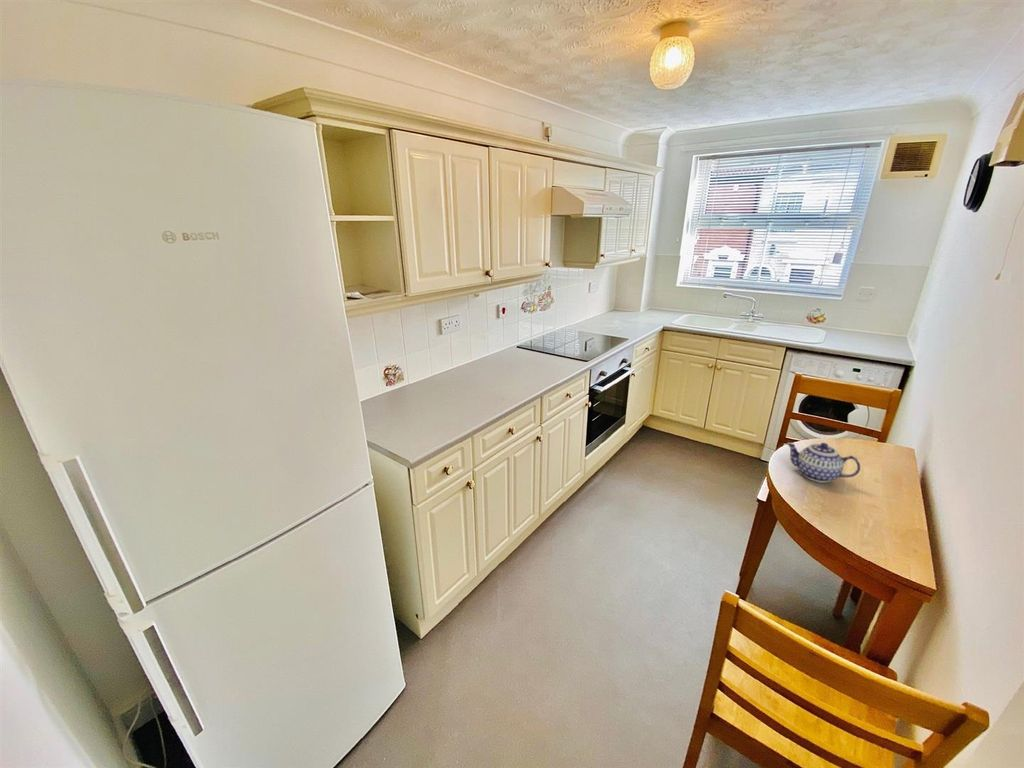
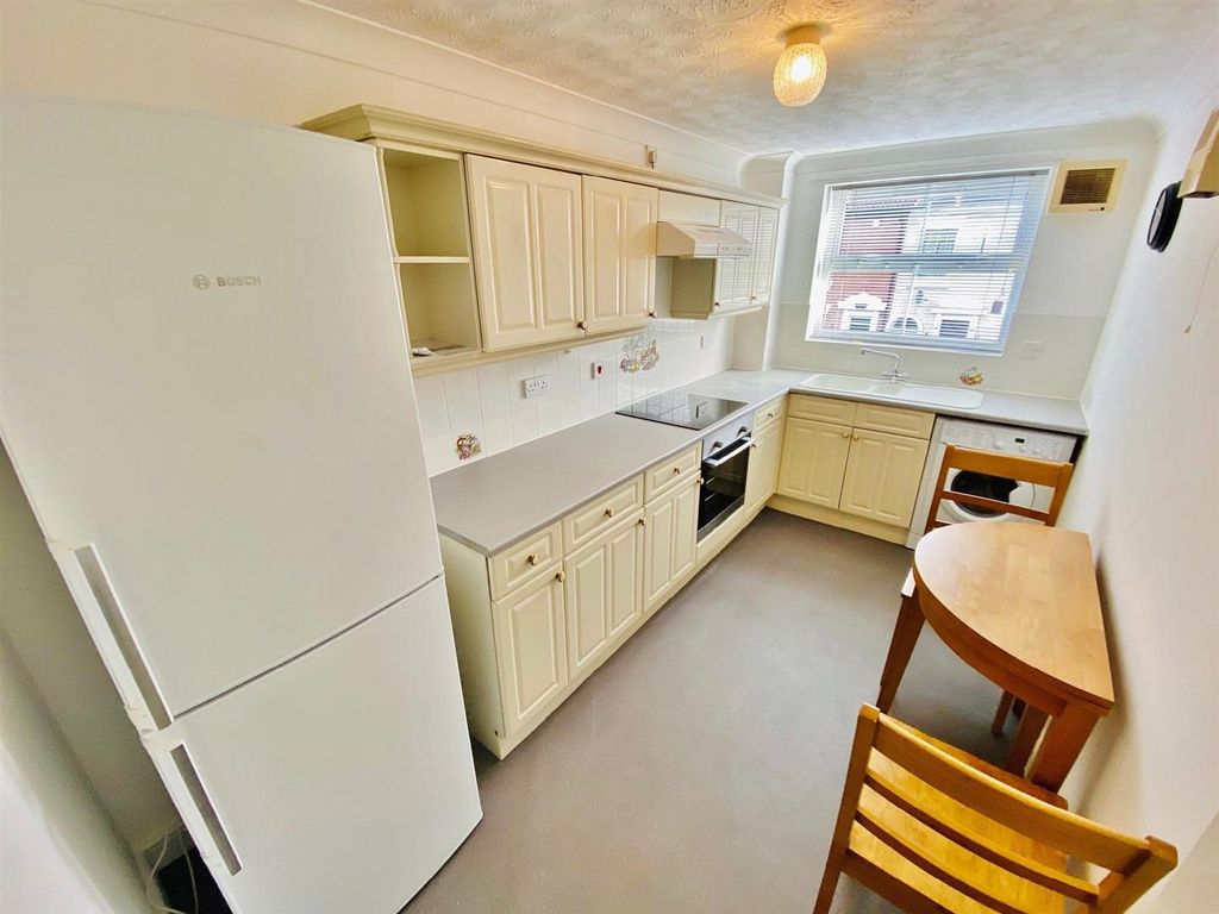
- teapot (820, 459)
